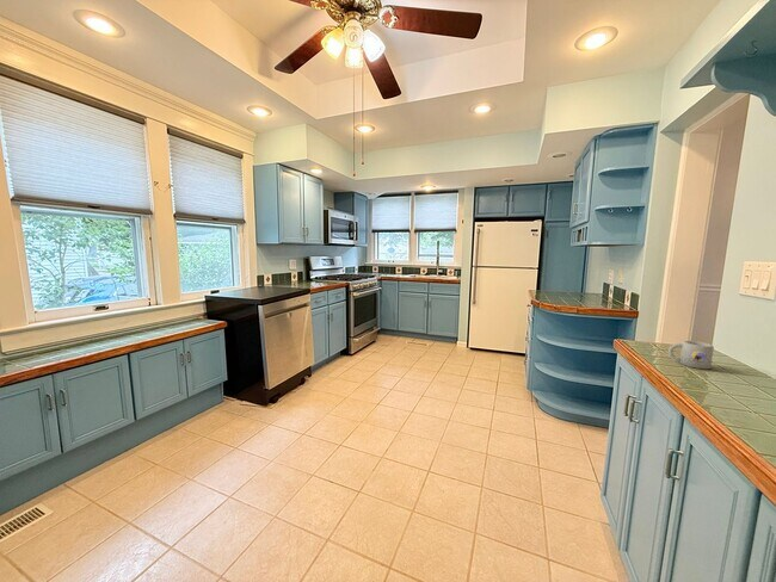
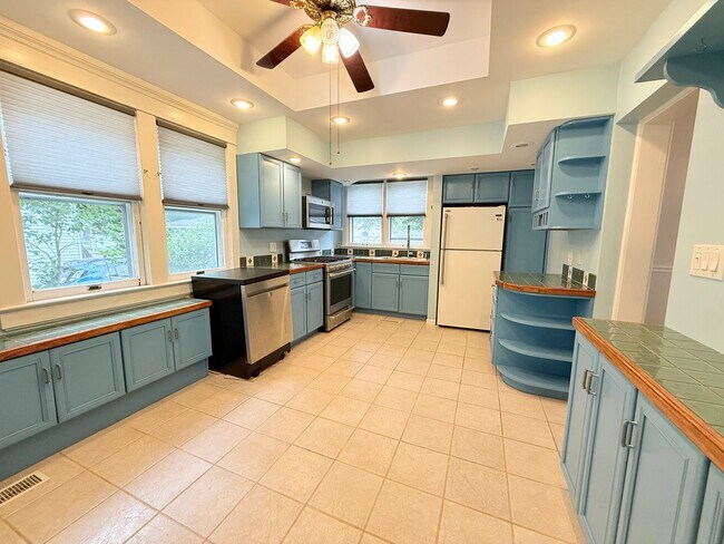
- mug (689, 353)
